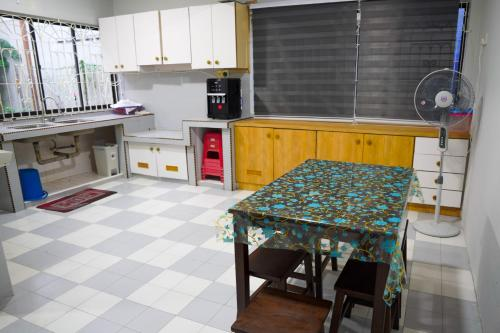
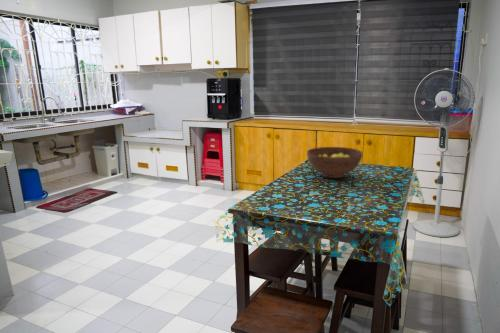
+ fruit bowl (333, 163)
